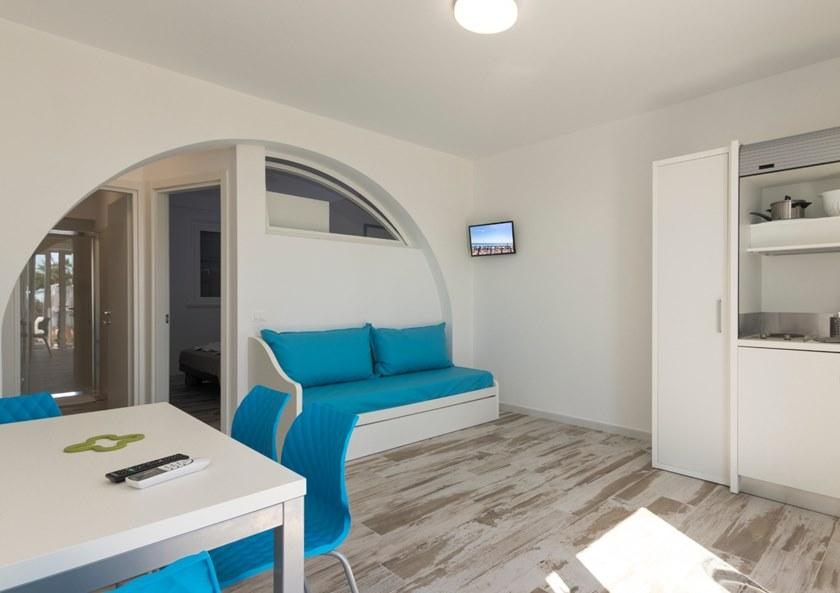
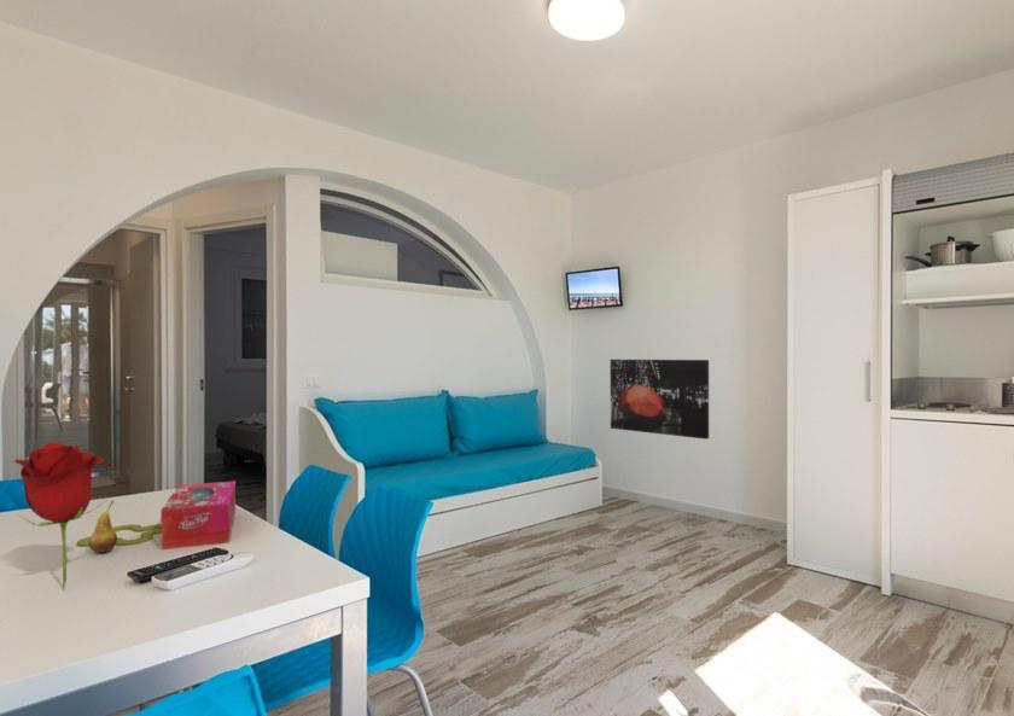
+ tissue box (202, 512)
+ wall art (655, 396)
+ fruit (103, 526)
+ flower (63, 516)
